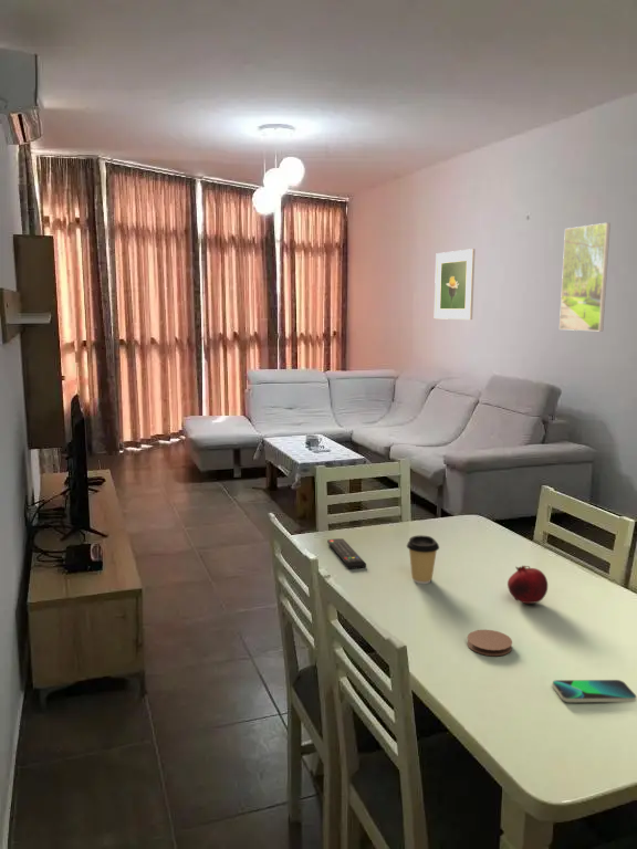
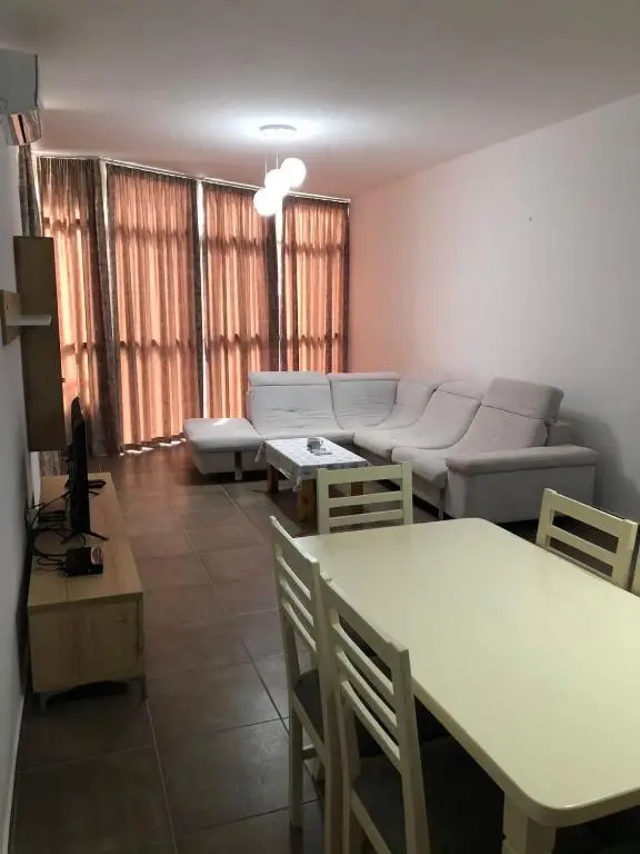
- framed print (453, 285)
- remote control (345, 553)
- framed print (583, 279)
- coffee cup (422, 559)
- coaster (489, 642)
- smartphone (593, 690)
- fruit (528, 584)
